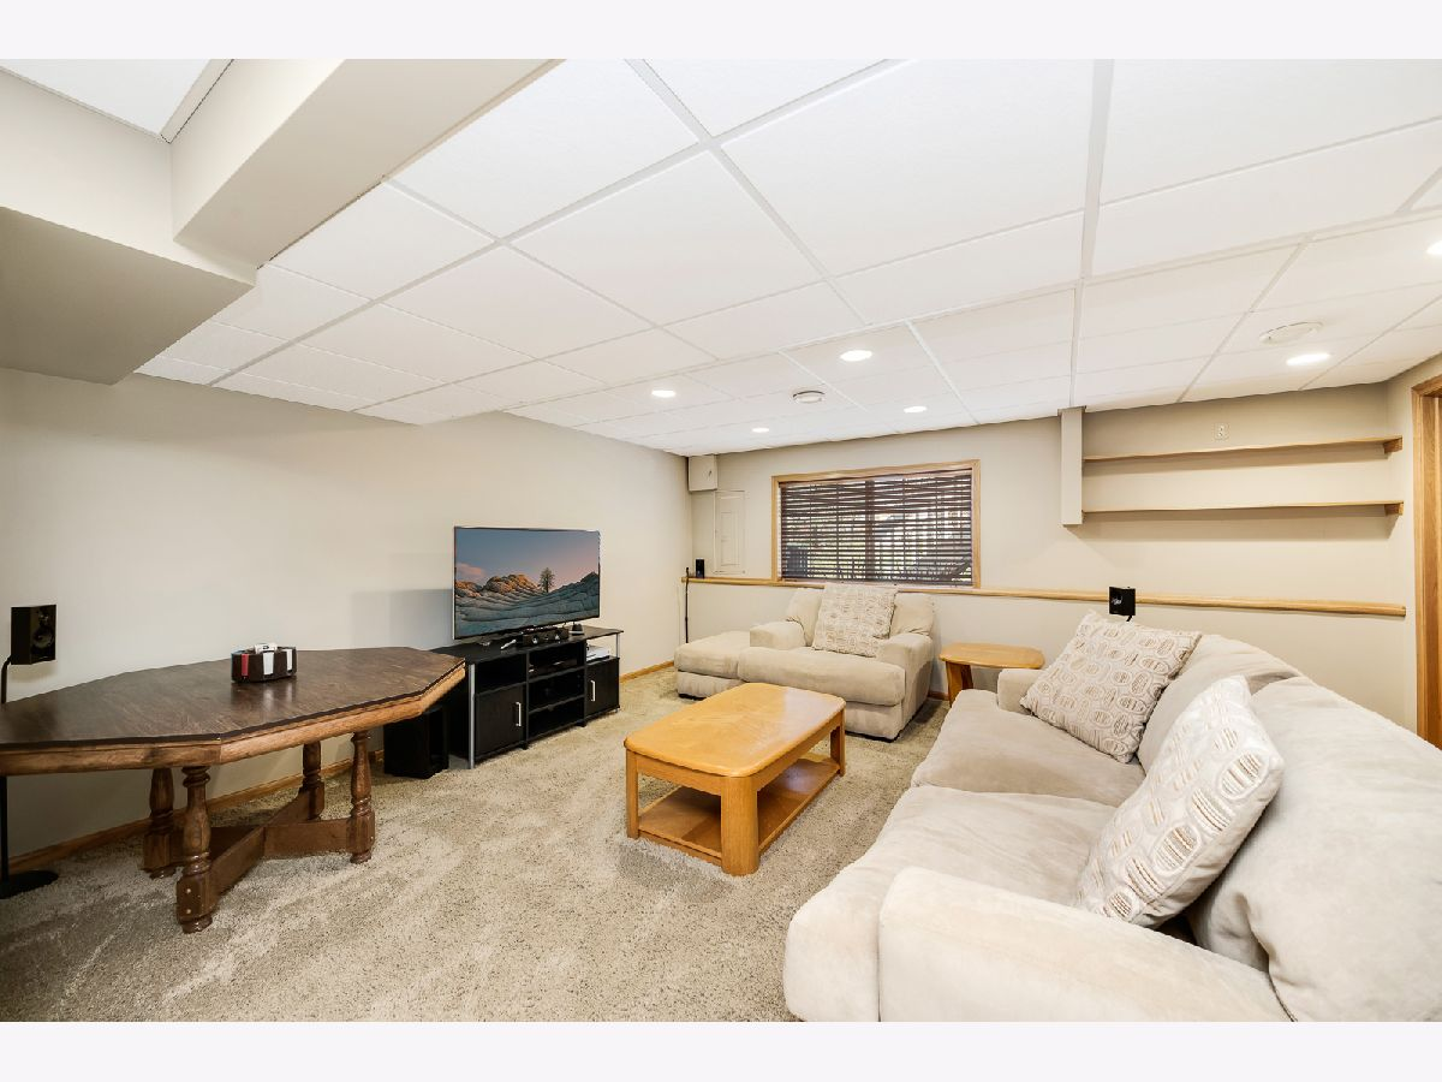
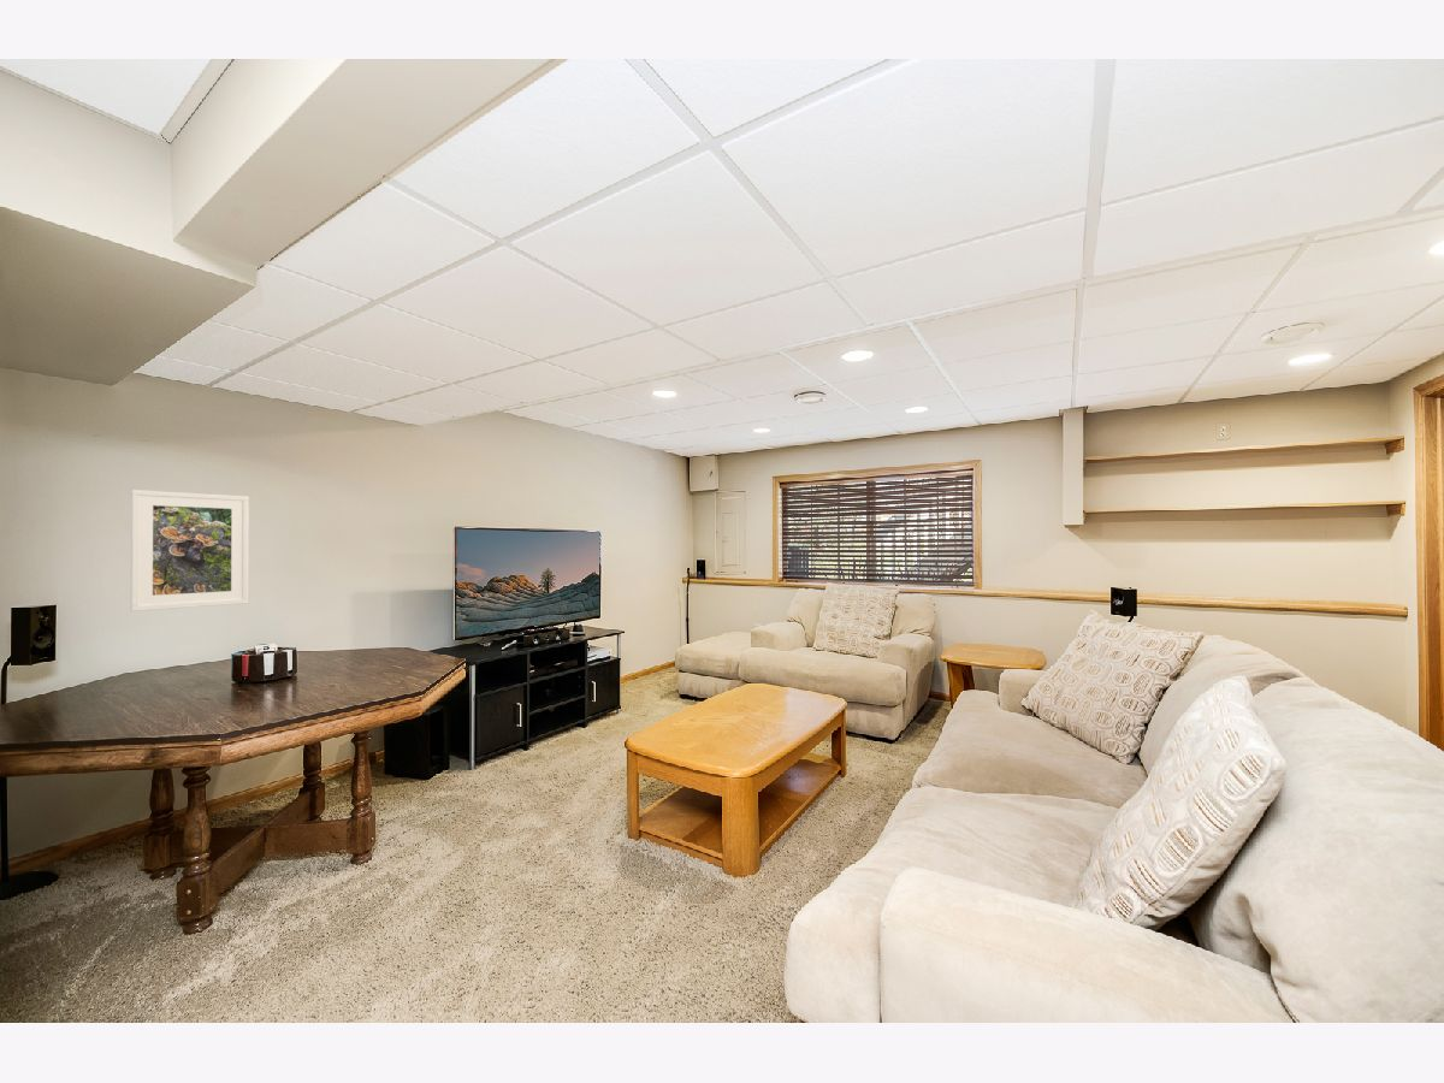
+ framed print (193, 550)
